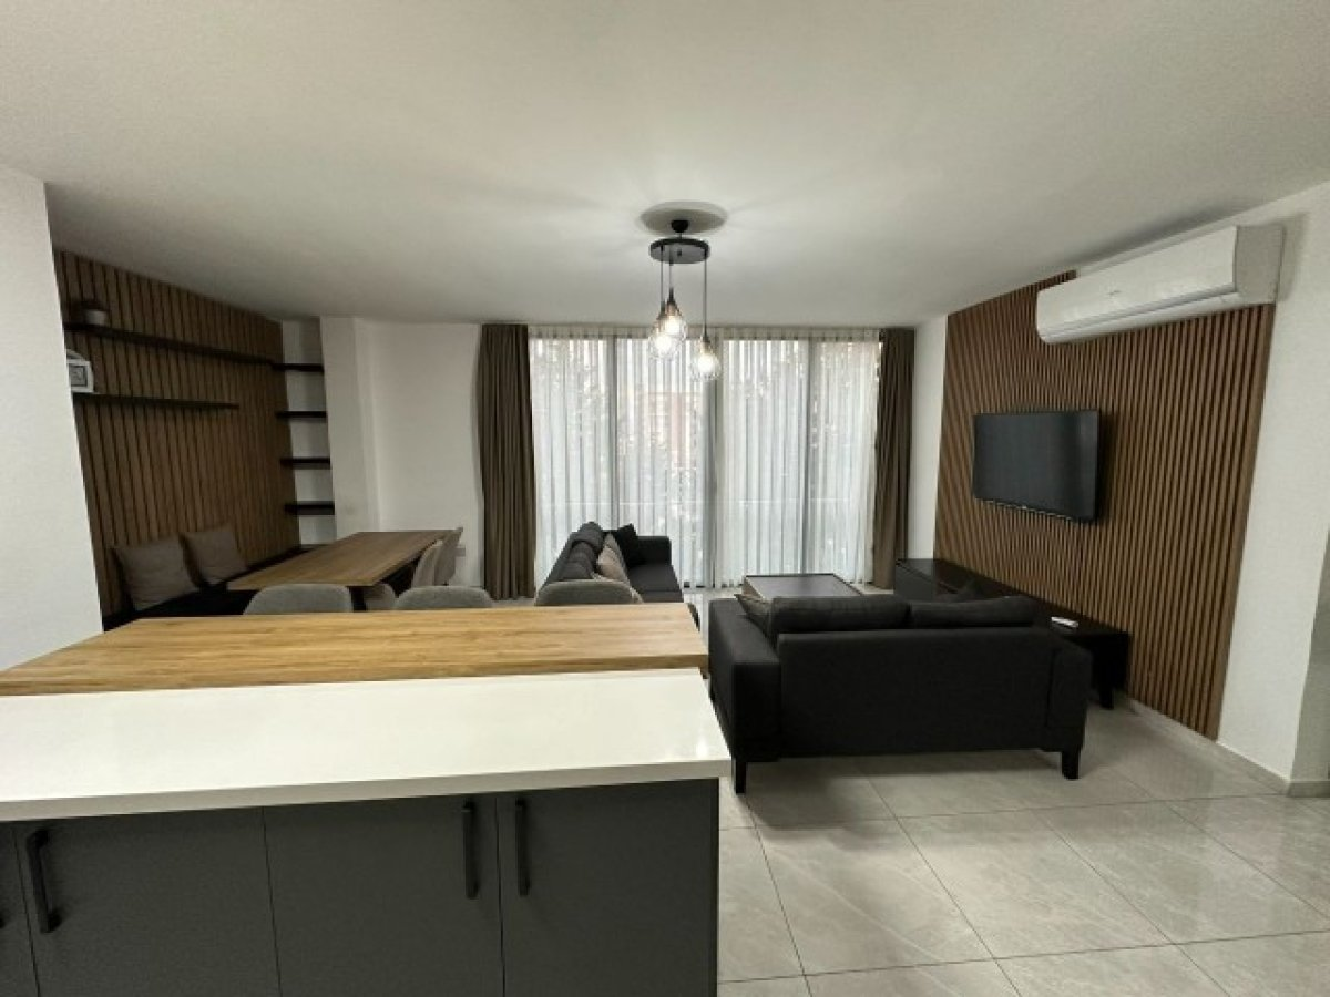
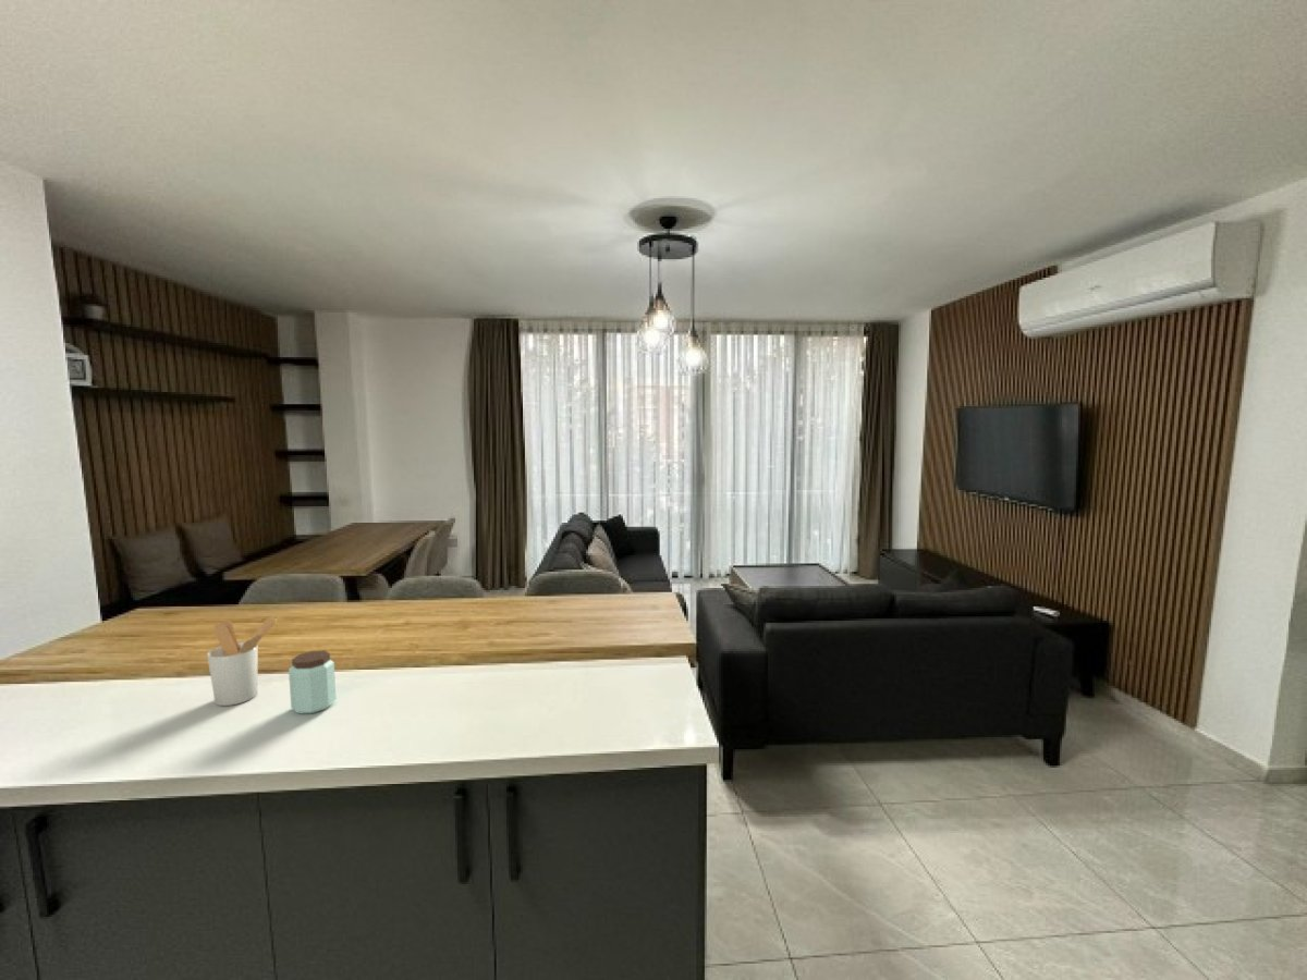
+ peanut butter (313, 681)
+ utensil holder (246, 658)
